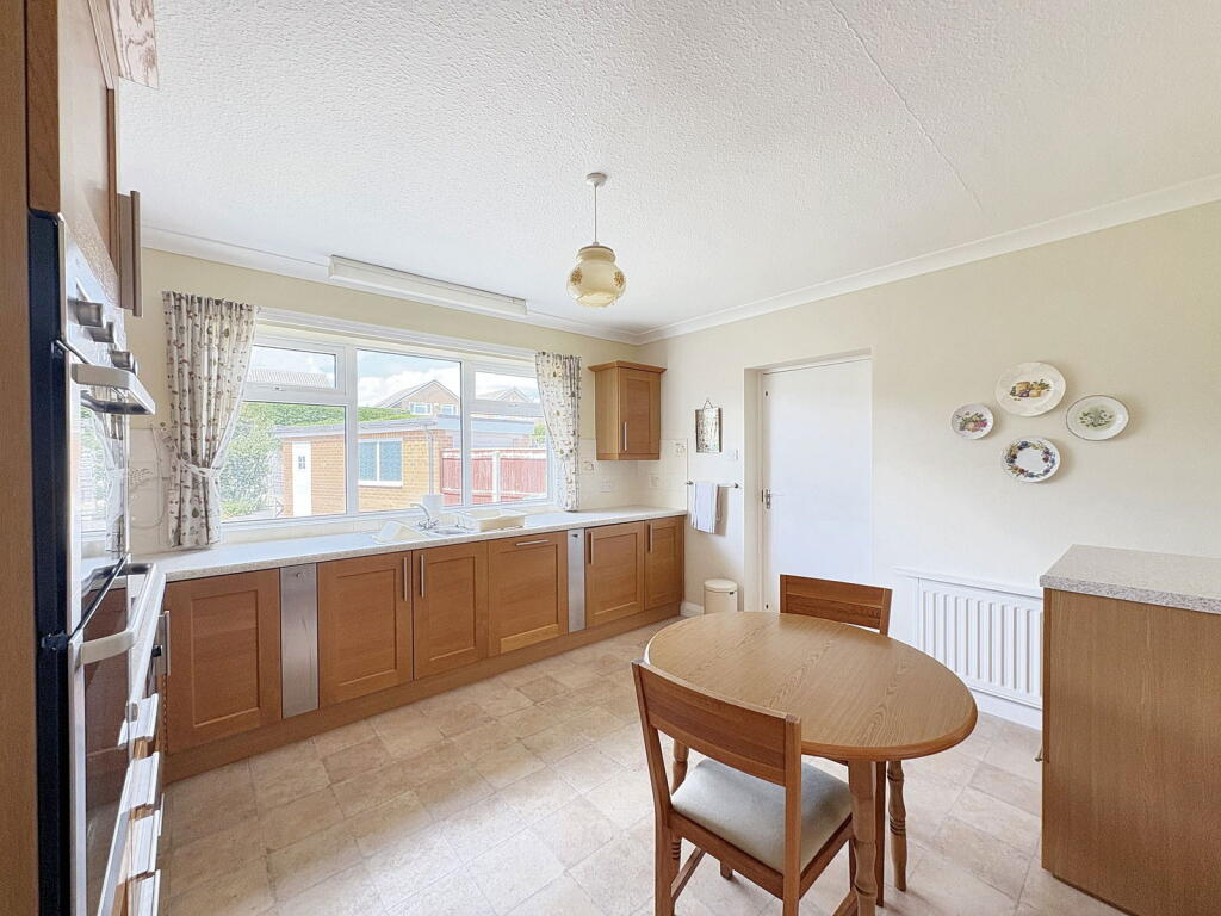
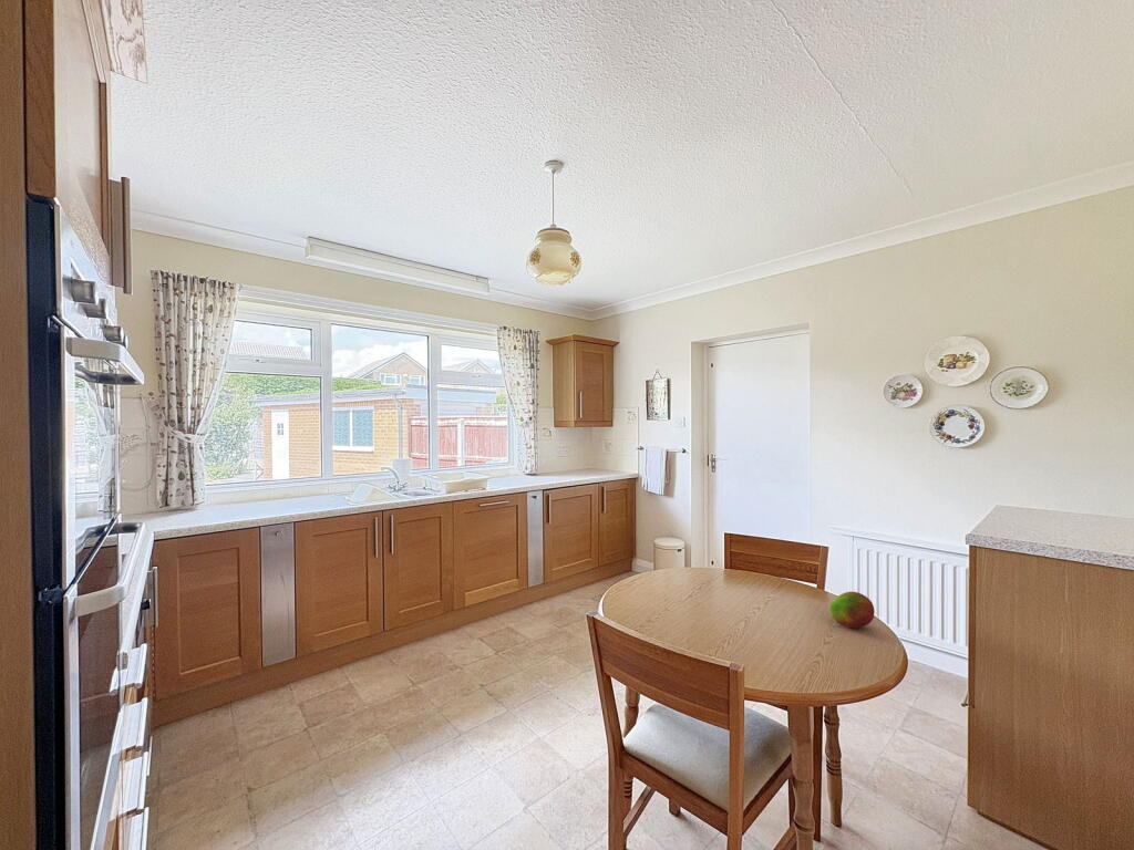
+ fruit (852, 610)
